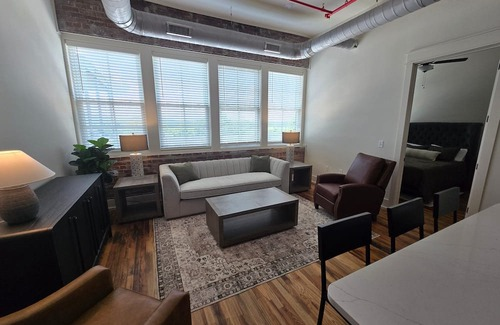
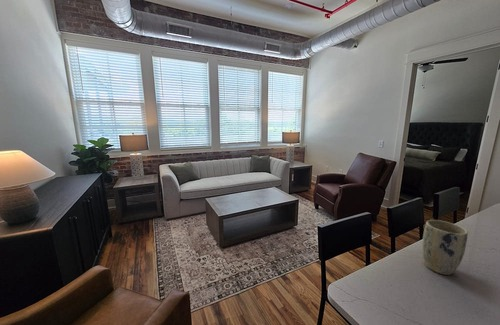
+ plant pot (442, 247)
